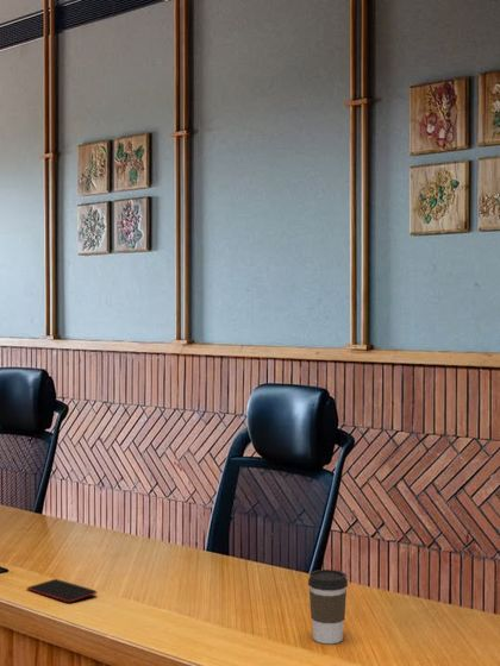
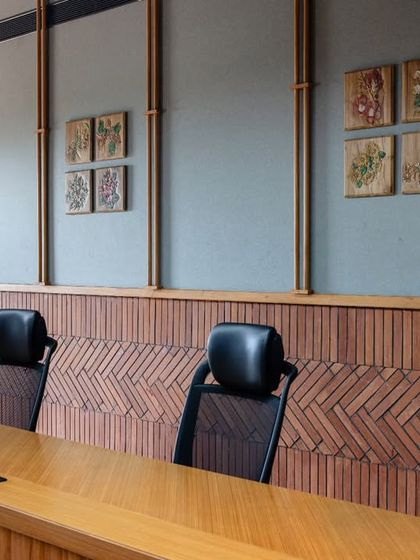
- coffee cup (327, 607)
- smartphone (62, 590)
